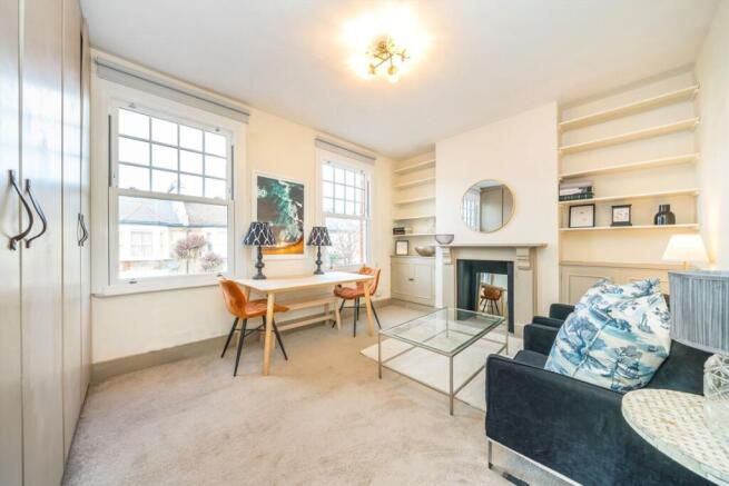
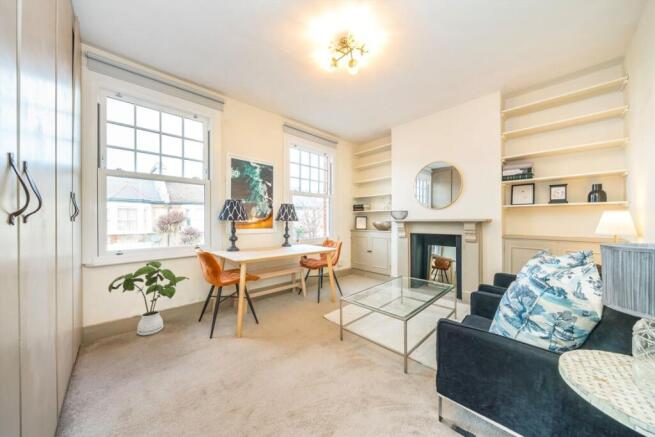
+ house plant (157, 297)
